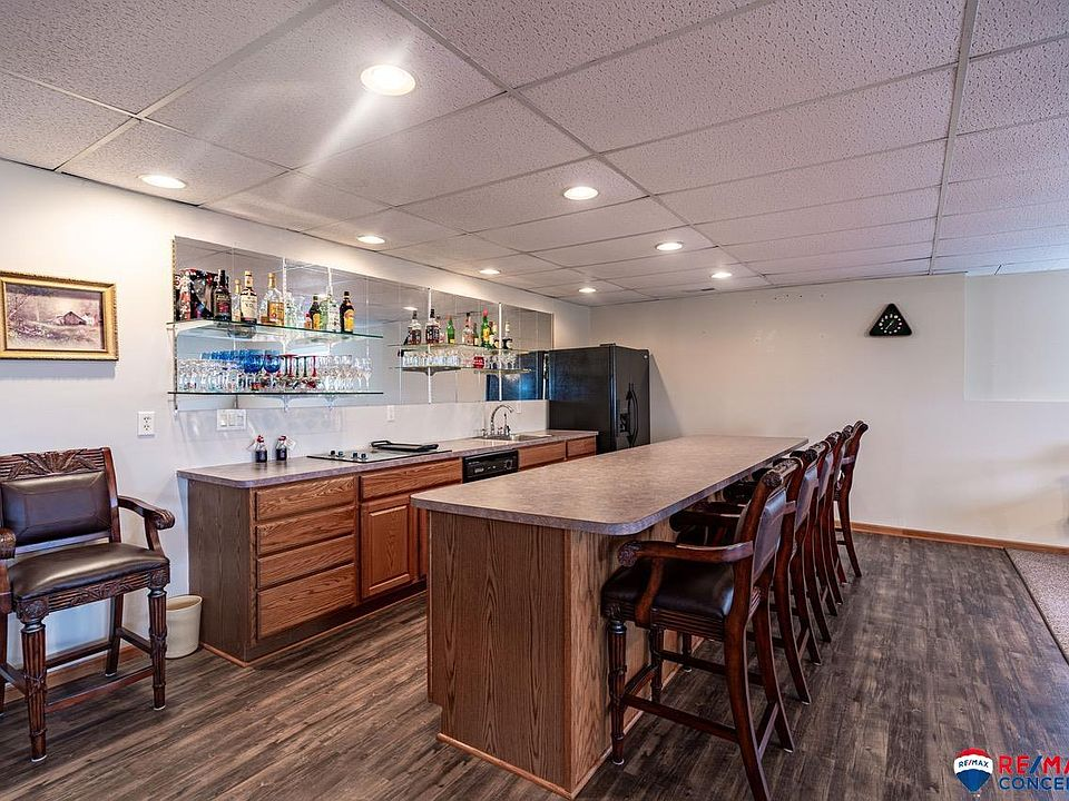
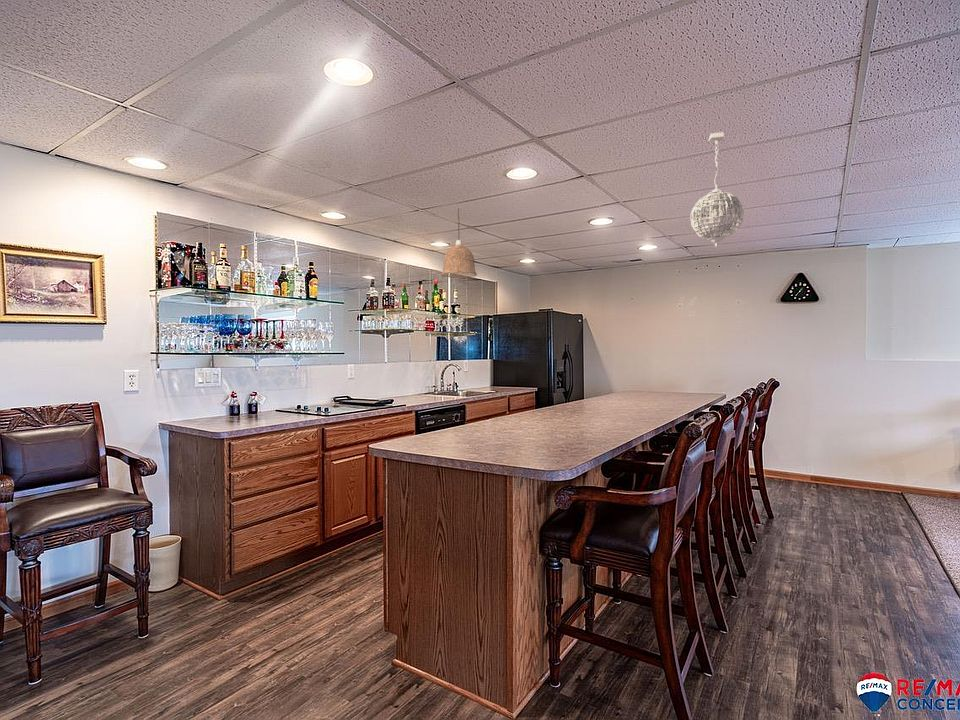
+ pendant lamp (458, 242)
+ pendant light (716, 191)
